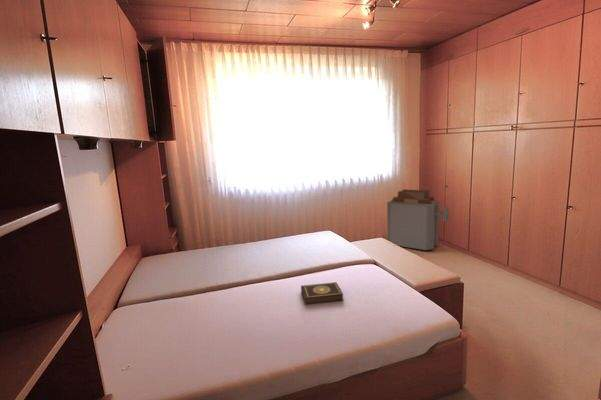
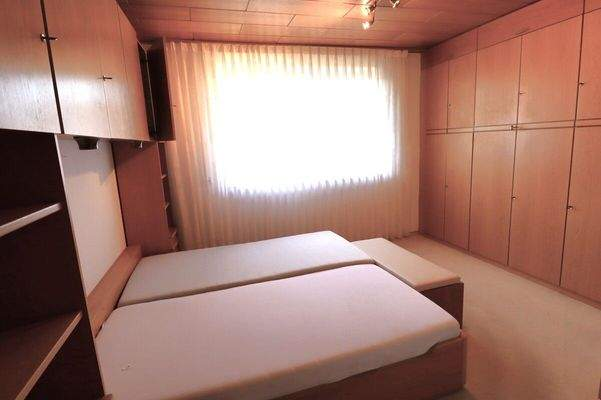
- book (321, 292)
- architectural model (414, 218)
